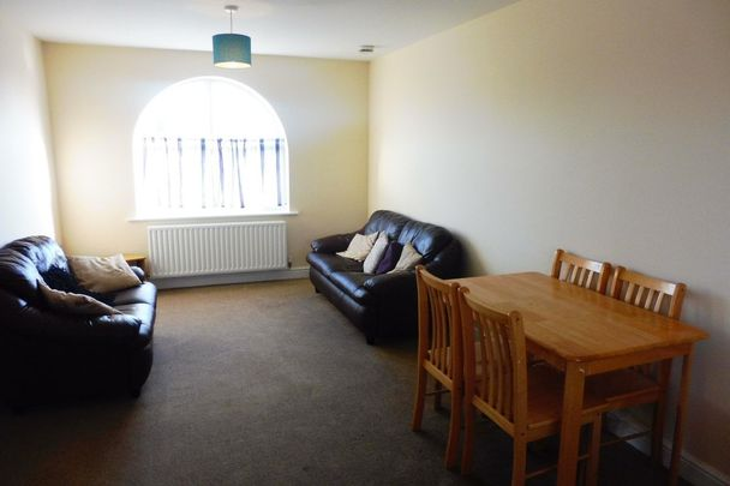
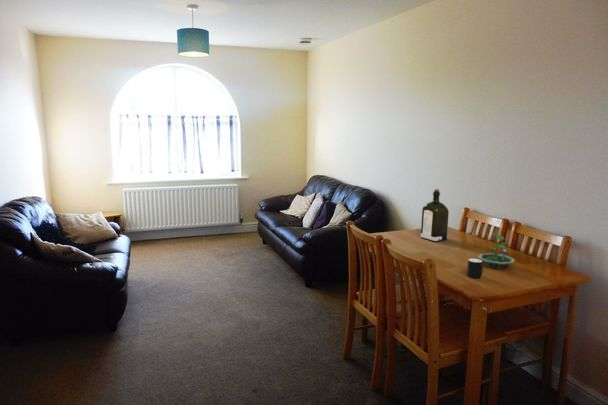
+ terrarium (496, 240)
+ liquor (435, 214)
+ cup (476, 269)
